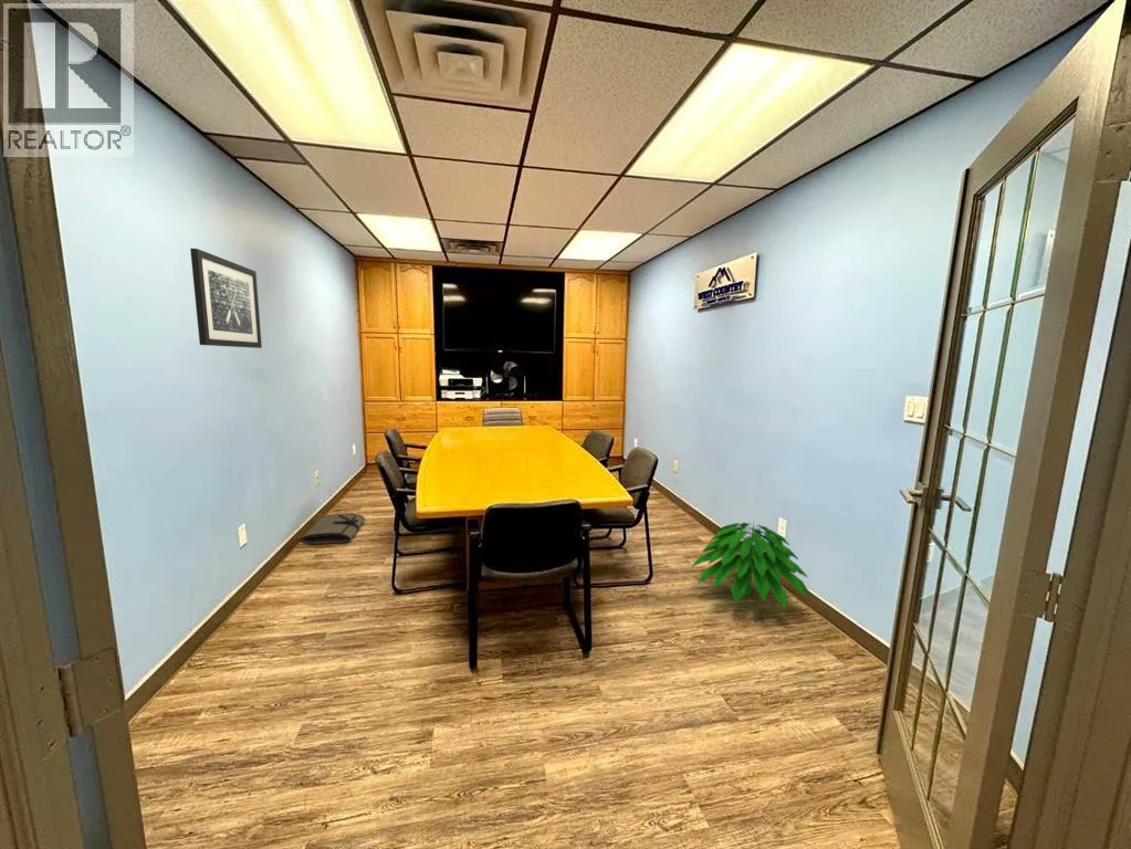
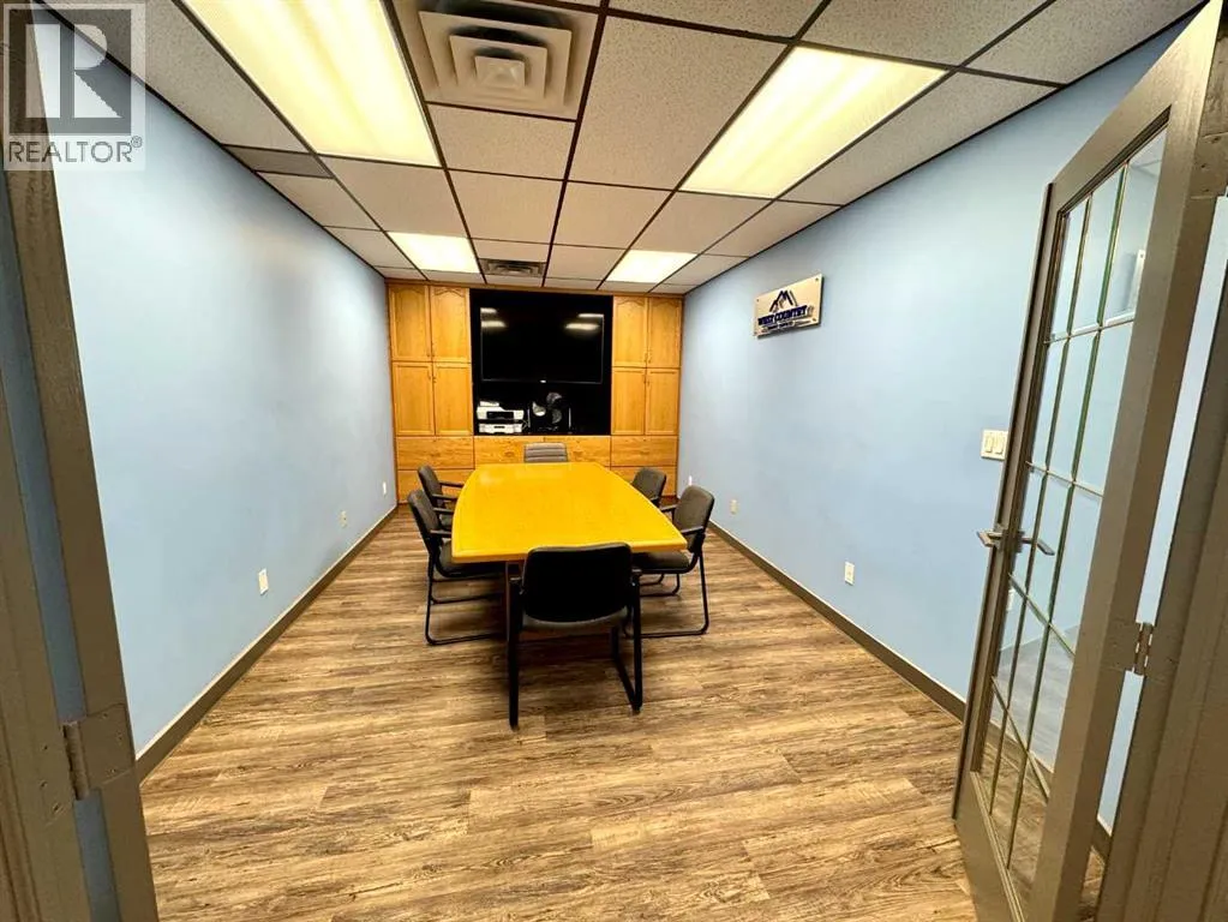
- indoor plant (751, 557)
- wall art (230, 304)
- tool roll (334, 524)
